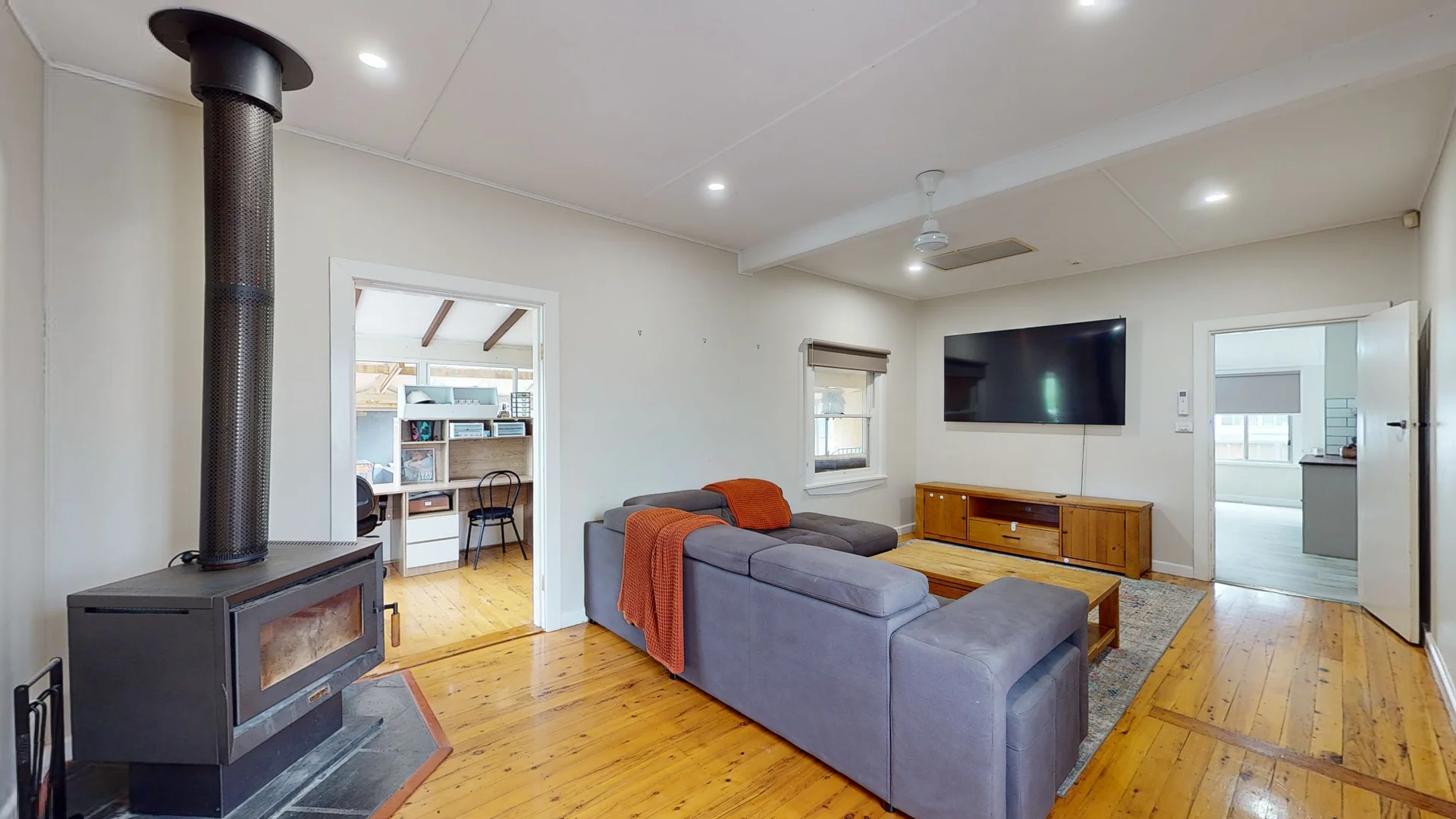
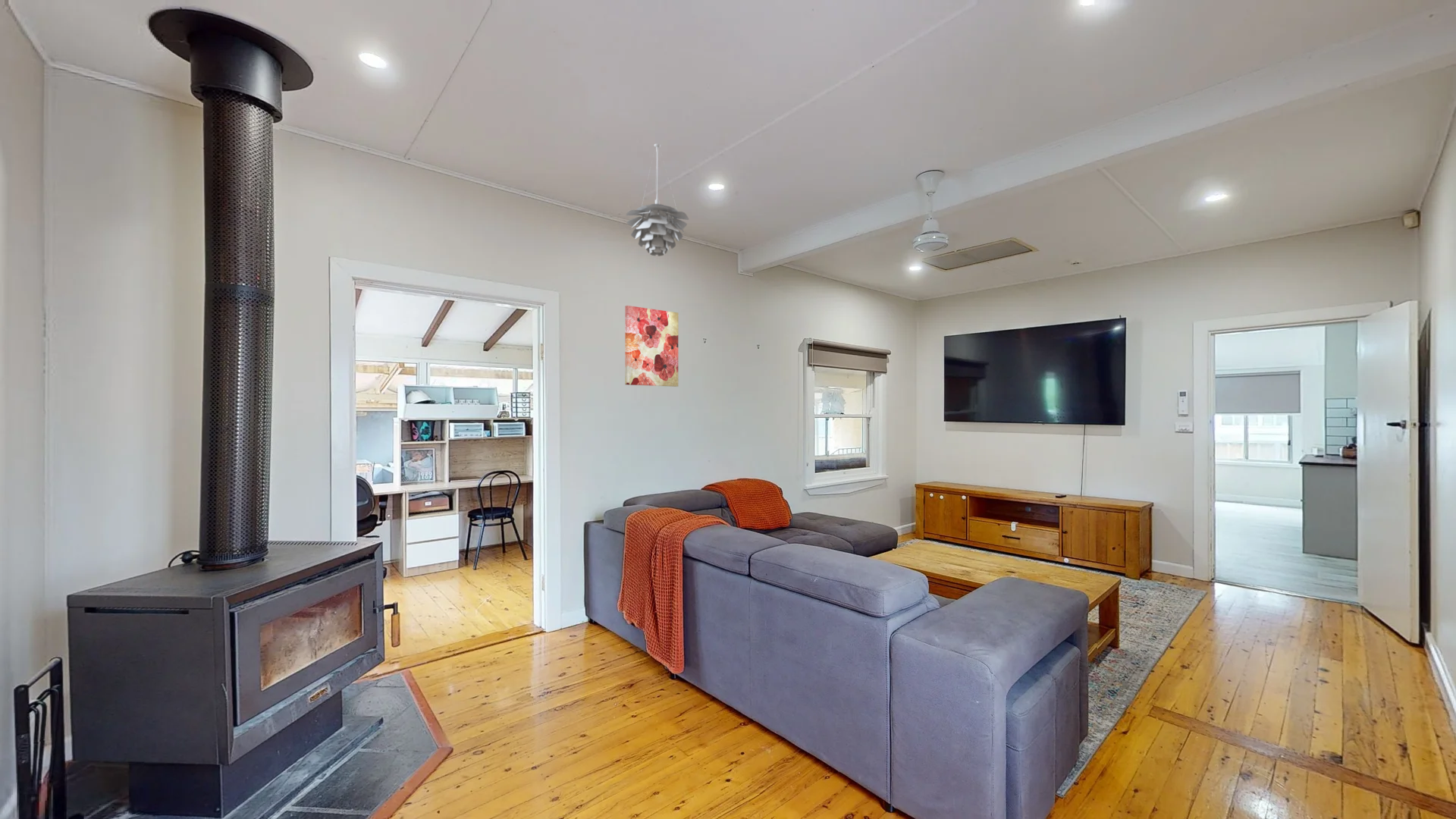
+ pendant light (657, 199)
+ wall art (652, 347)
